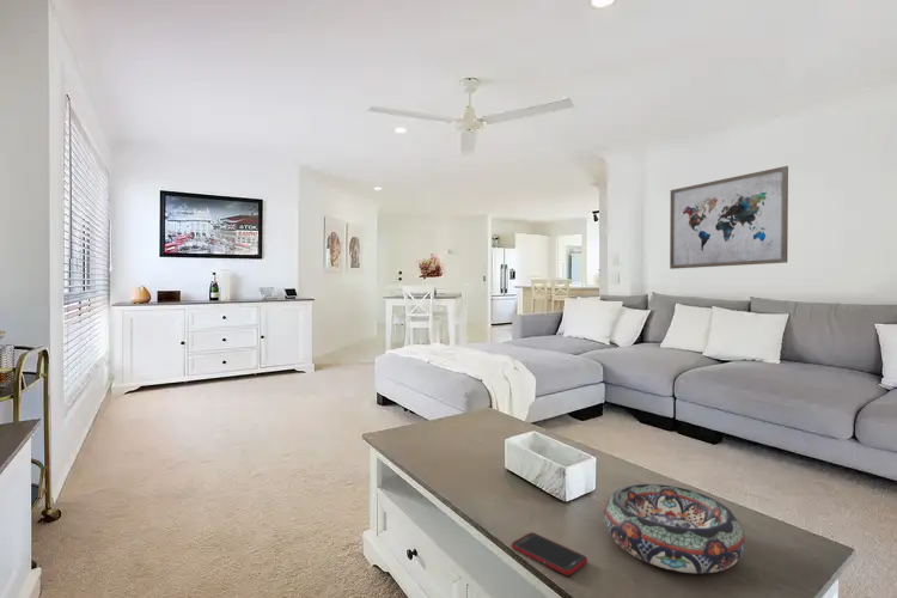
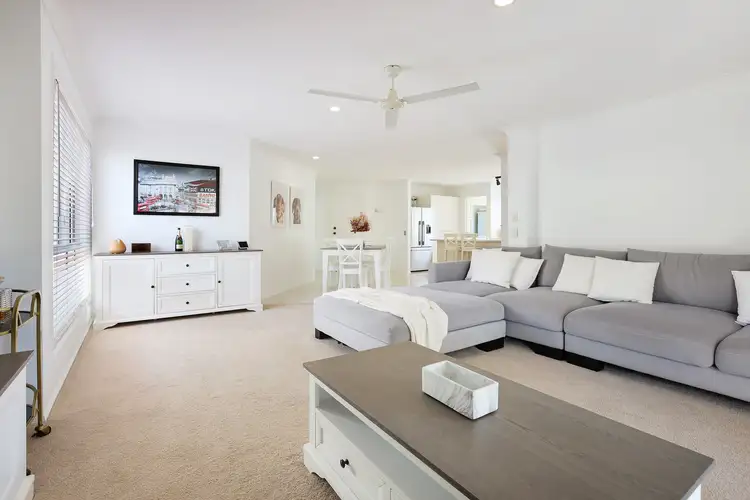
- cell phone (548, 553)
- wall art (722, 222)
- decorative bowl (670, 524)
